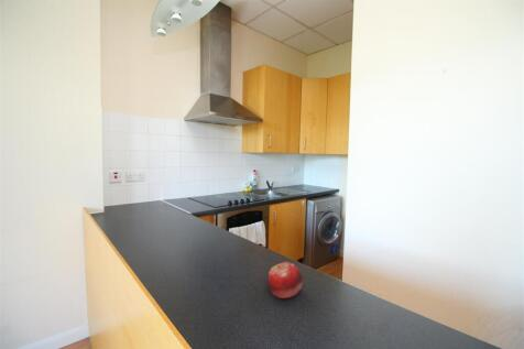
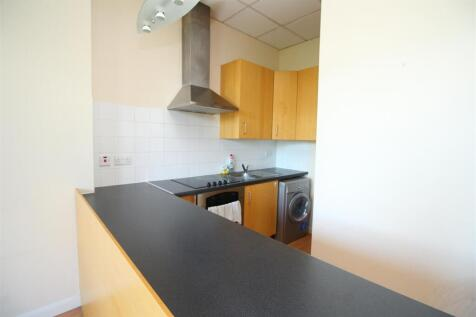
- fruit (284, 279)
